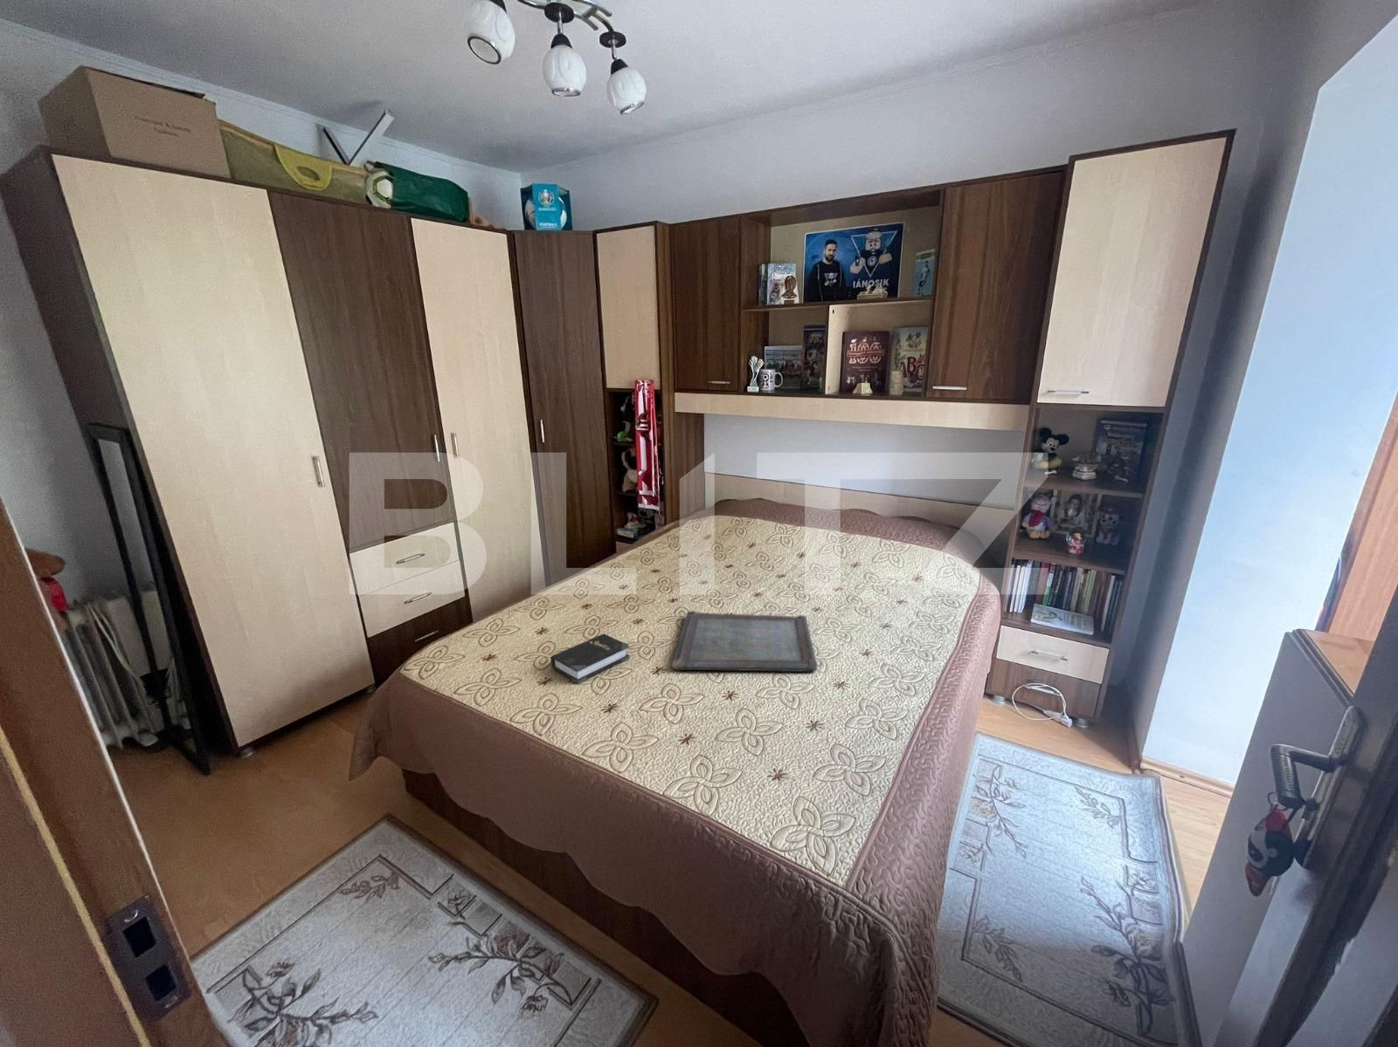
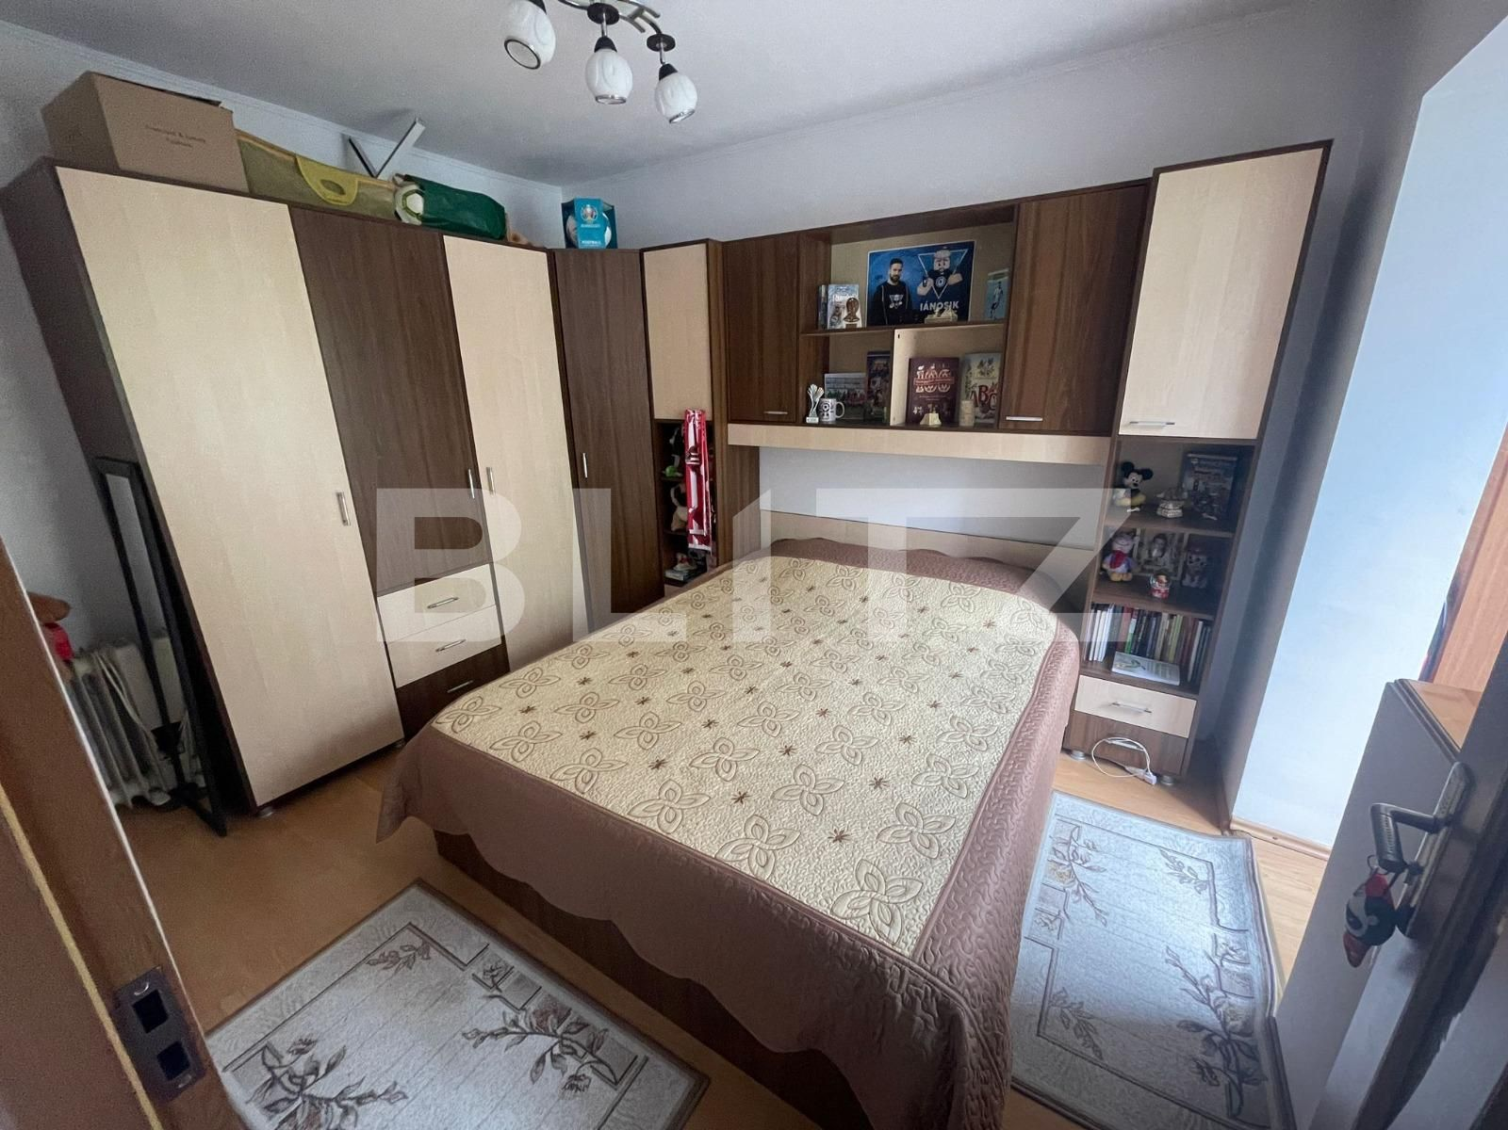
- serving tray (744, 640)
- hardback book (591, 657)
